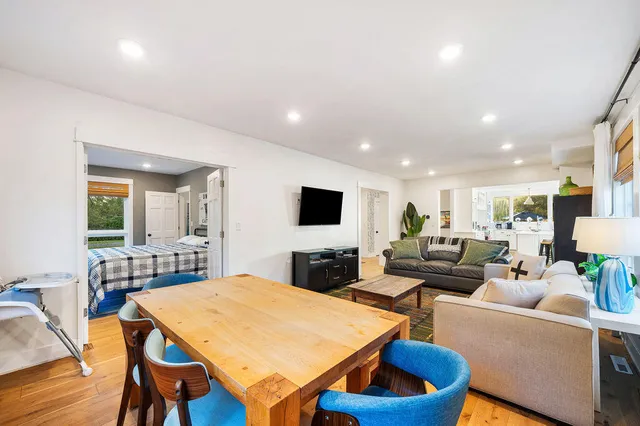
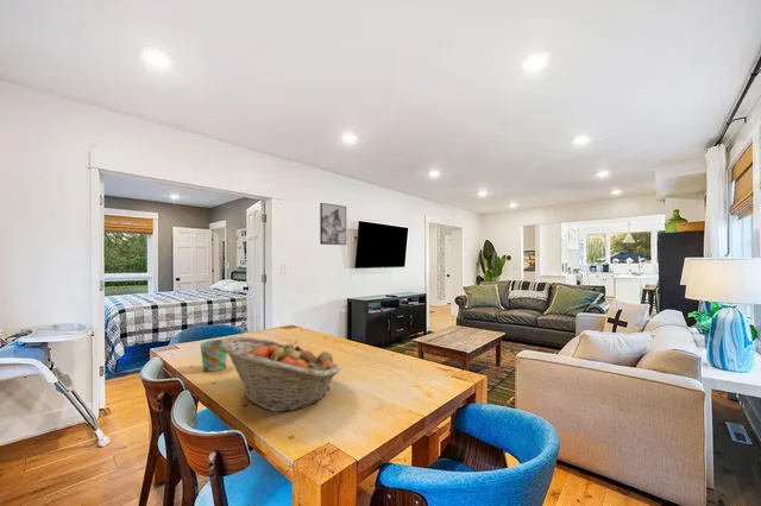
+ wall art (333, 224)
+ mug (213, 354)
+ fruit basket (281, 363)
